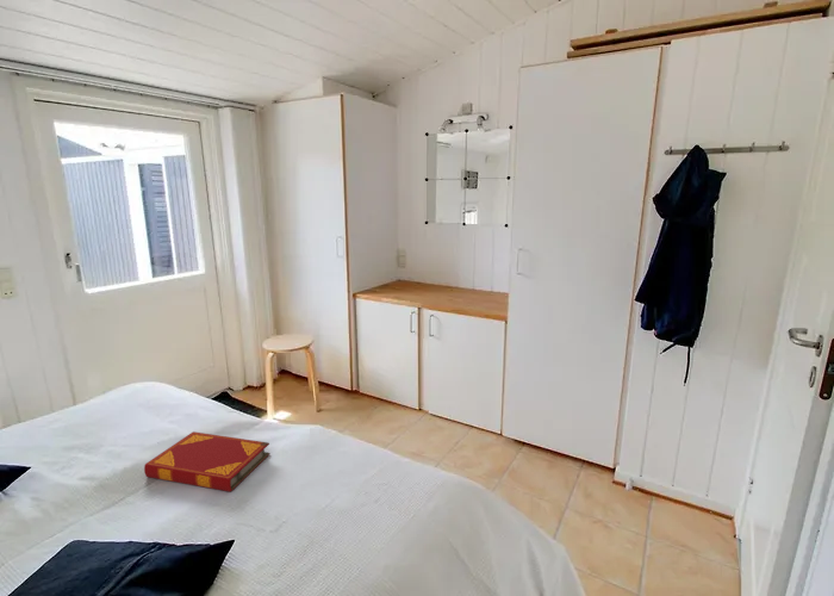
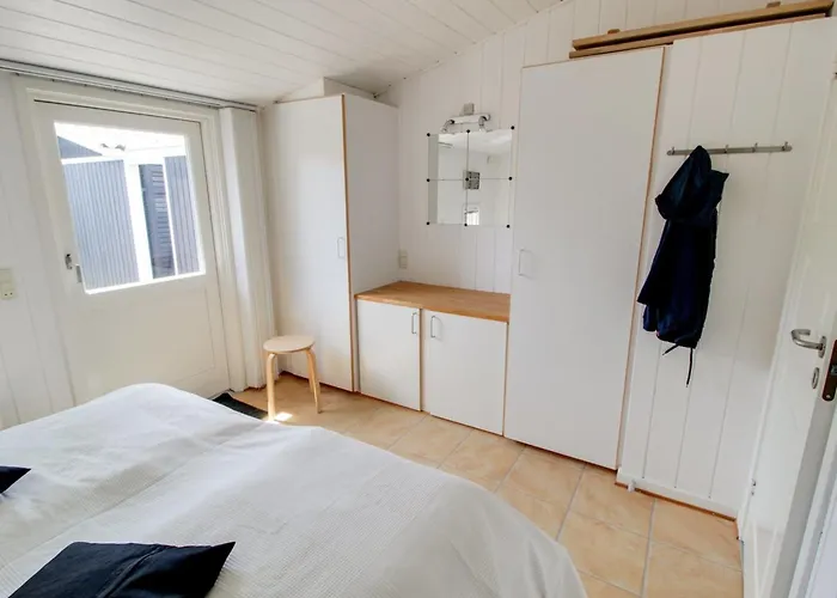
- hardback book (210, 459)
